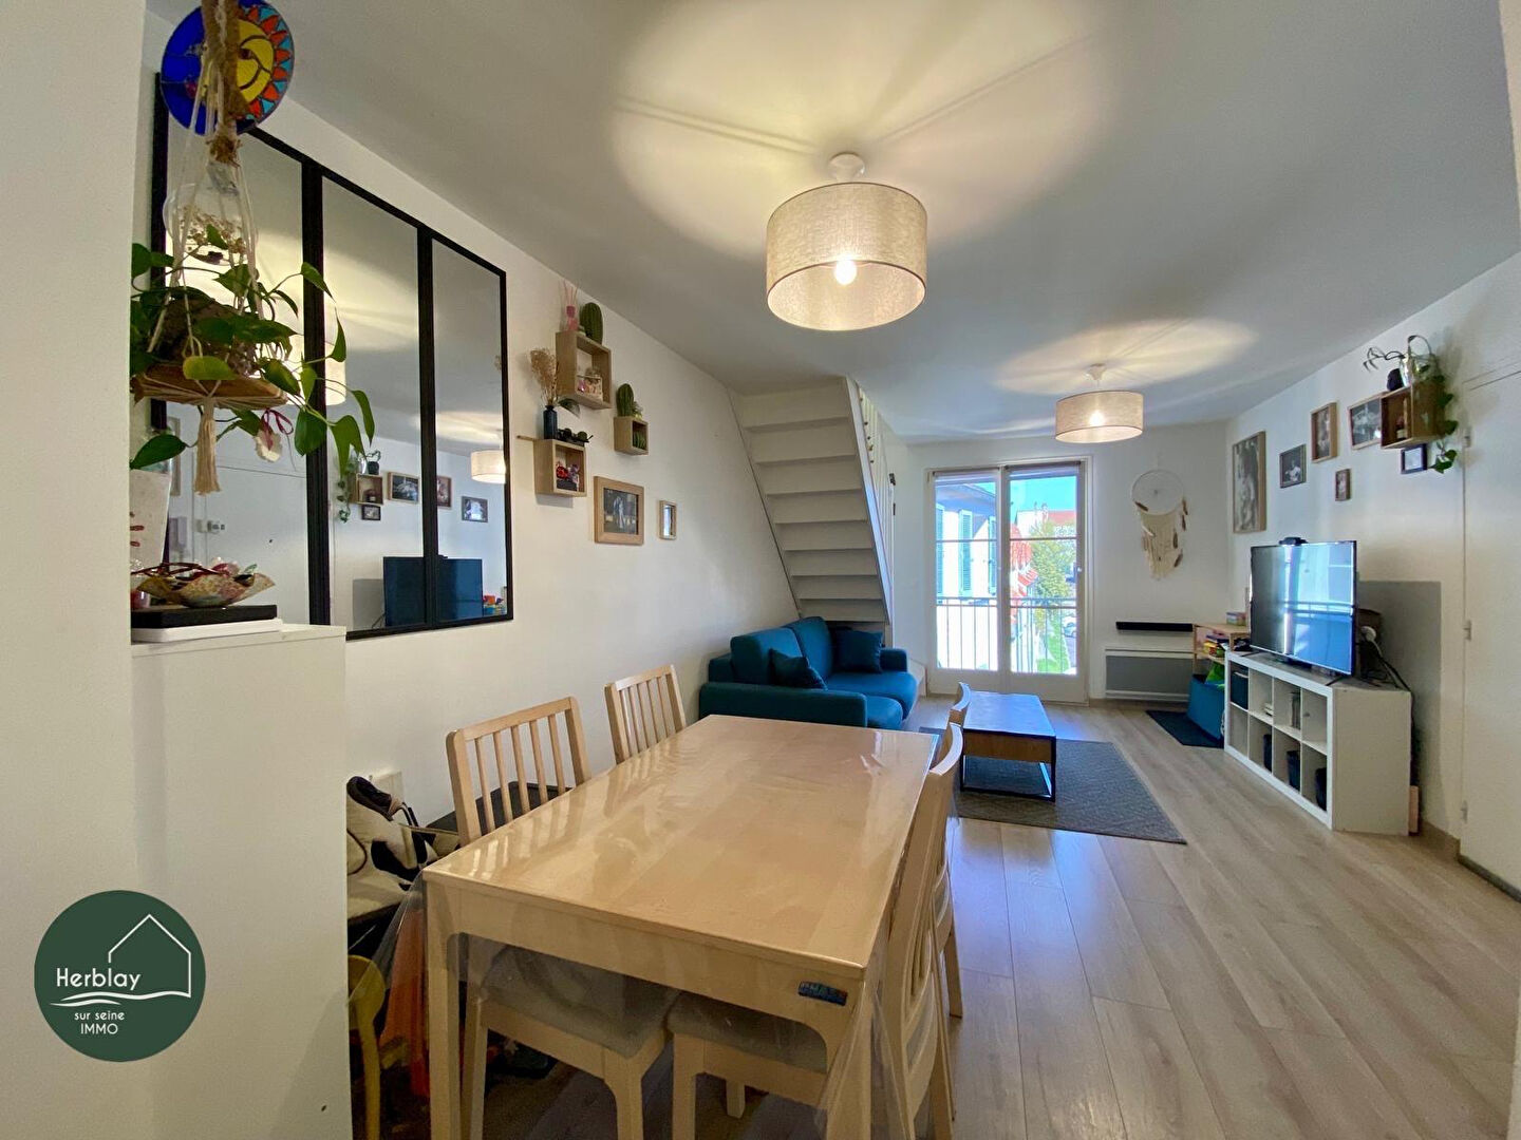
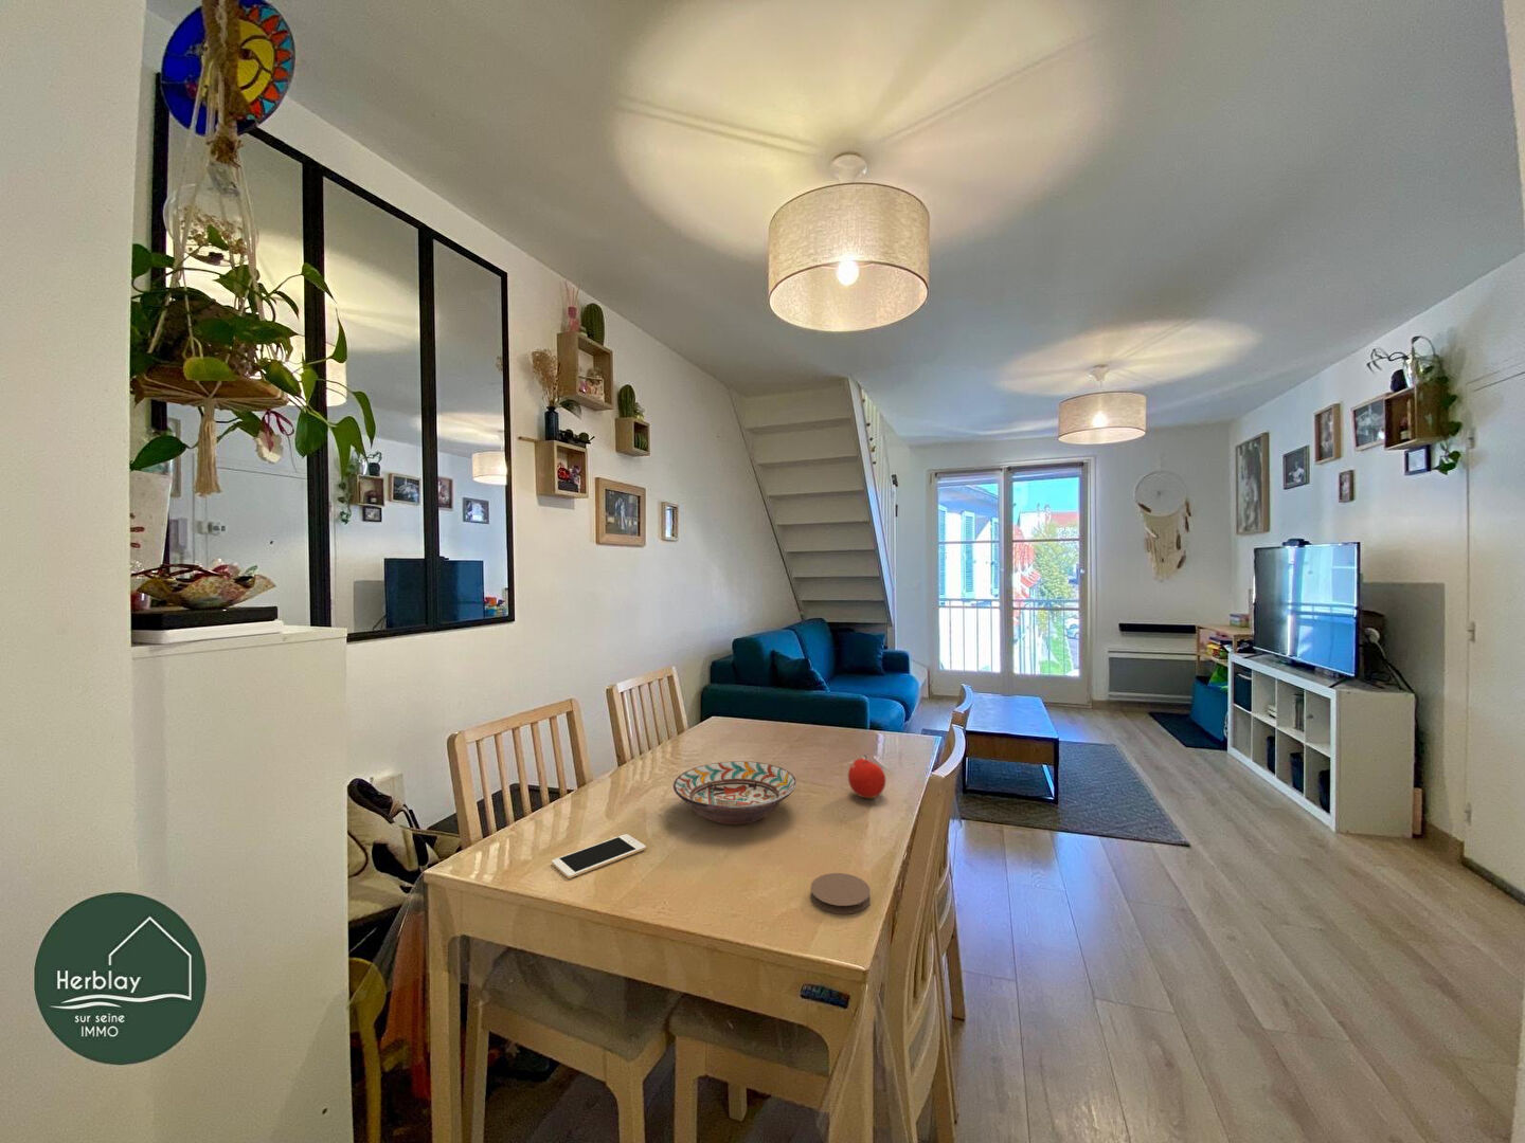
+ decorative bowl (735, 796)
+ cell phone (599, 854)
+ fruit (866, 776)
+ coaster (839, 892)
